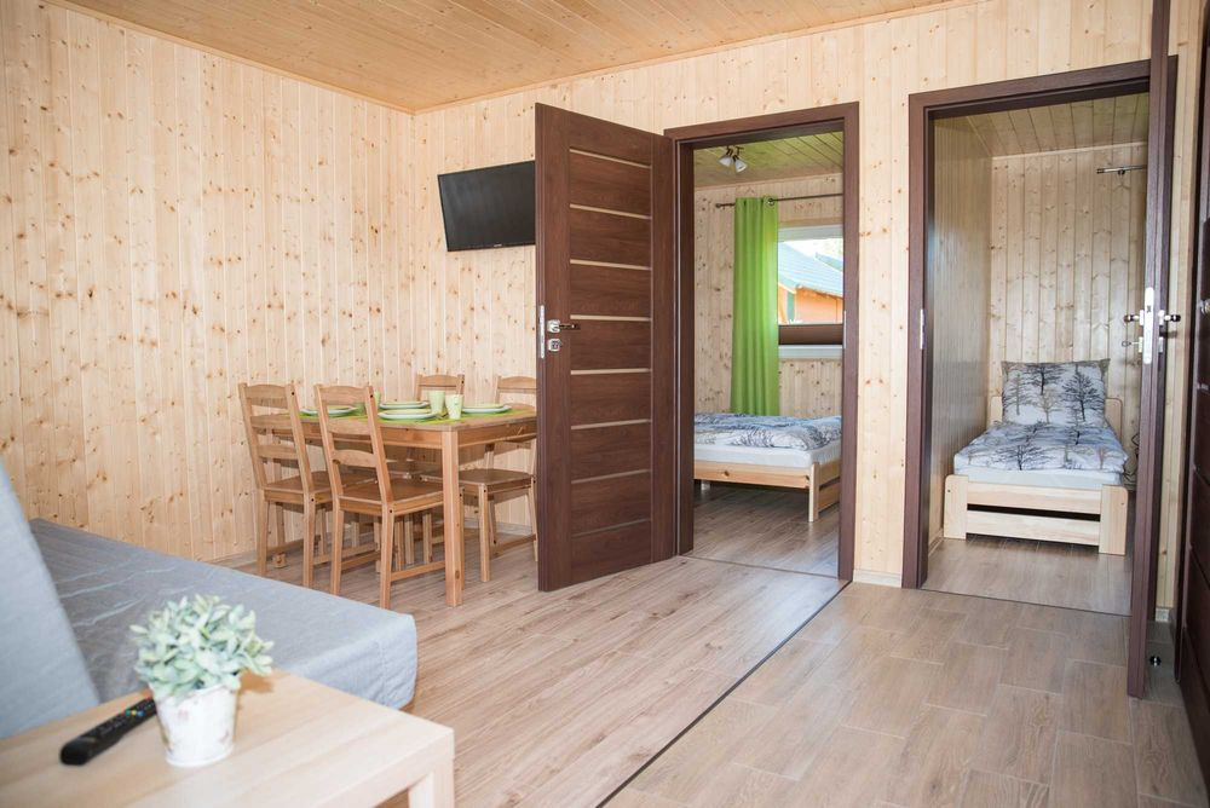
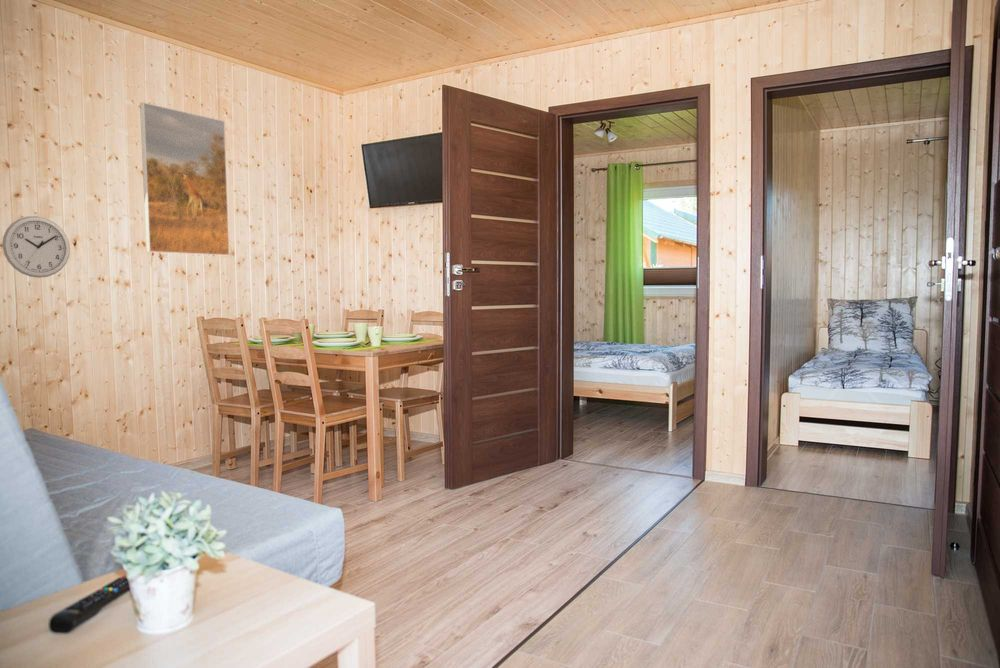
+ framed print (187, 183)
+ wall clock (38, 246)
